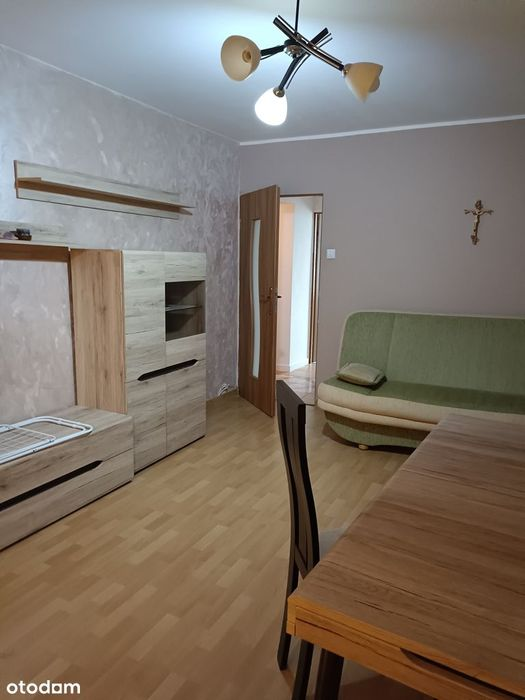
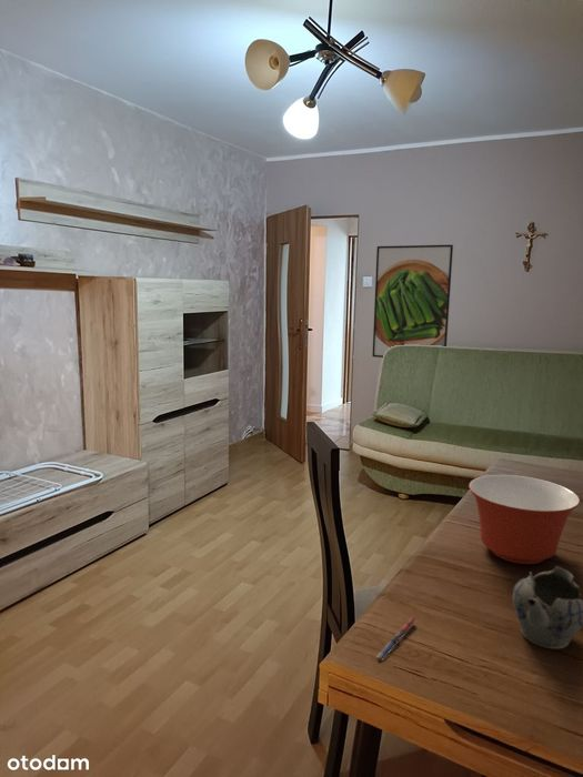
+ teapot (545, 610)
+ pen (396, 636)
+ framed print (411, 303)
+ mixing bowl (520, 522)
